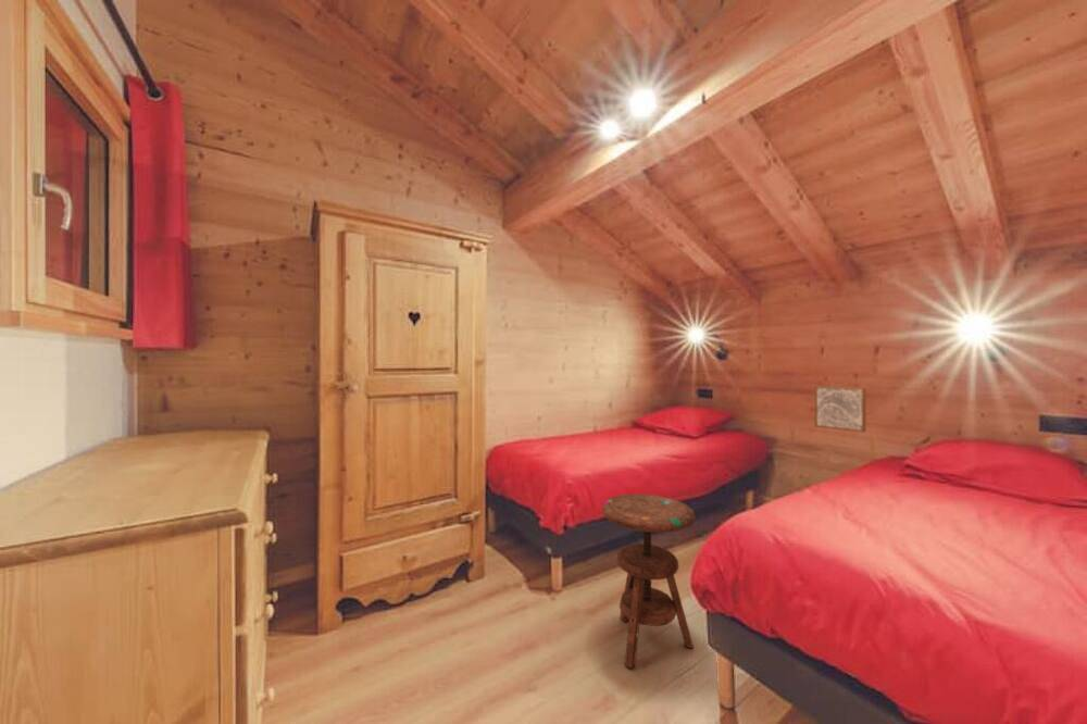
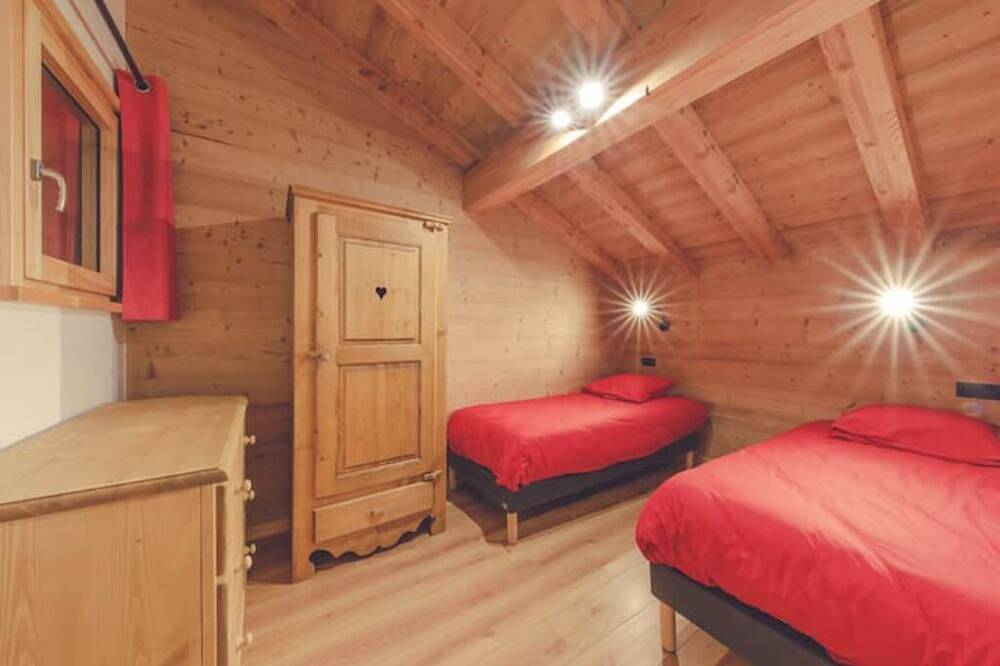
- side table (647, 574)
- wall art (839, 408)
